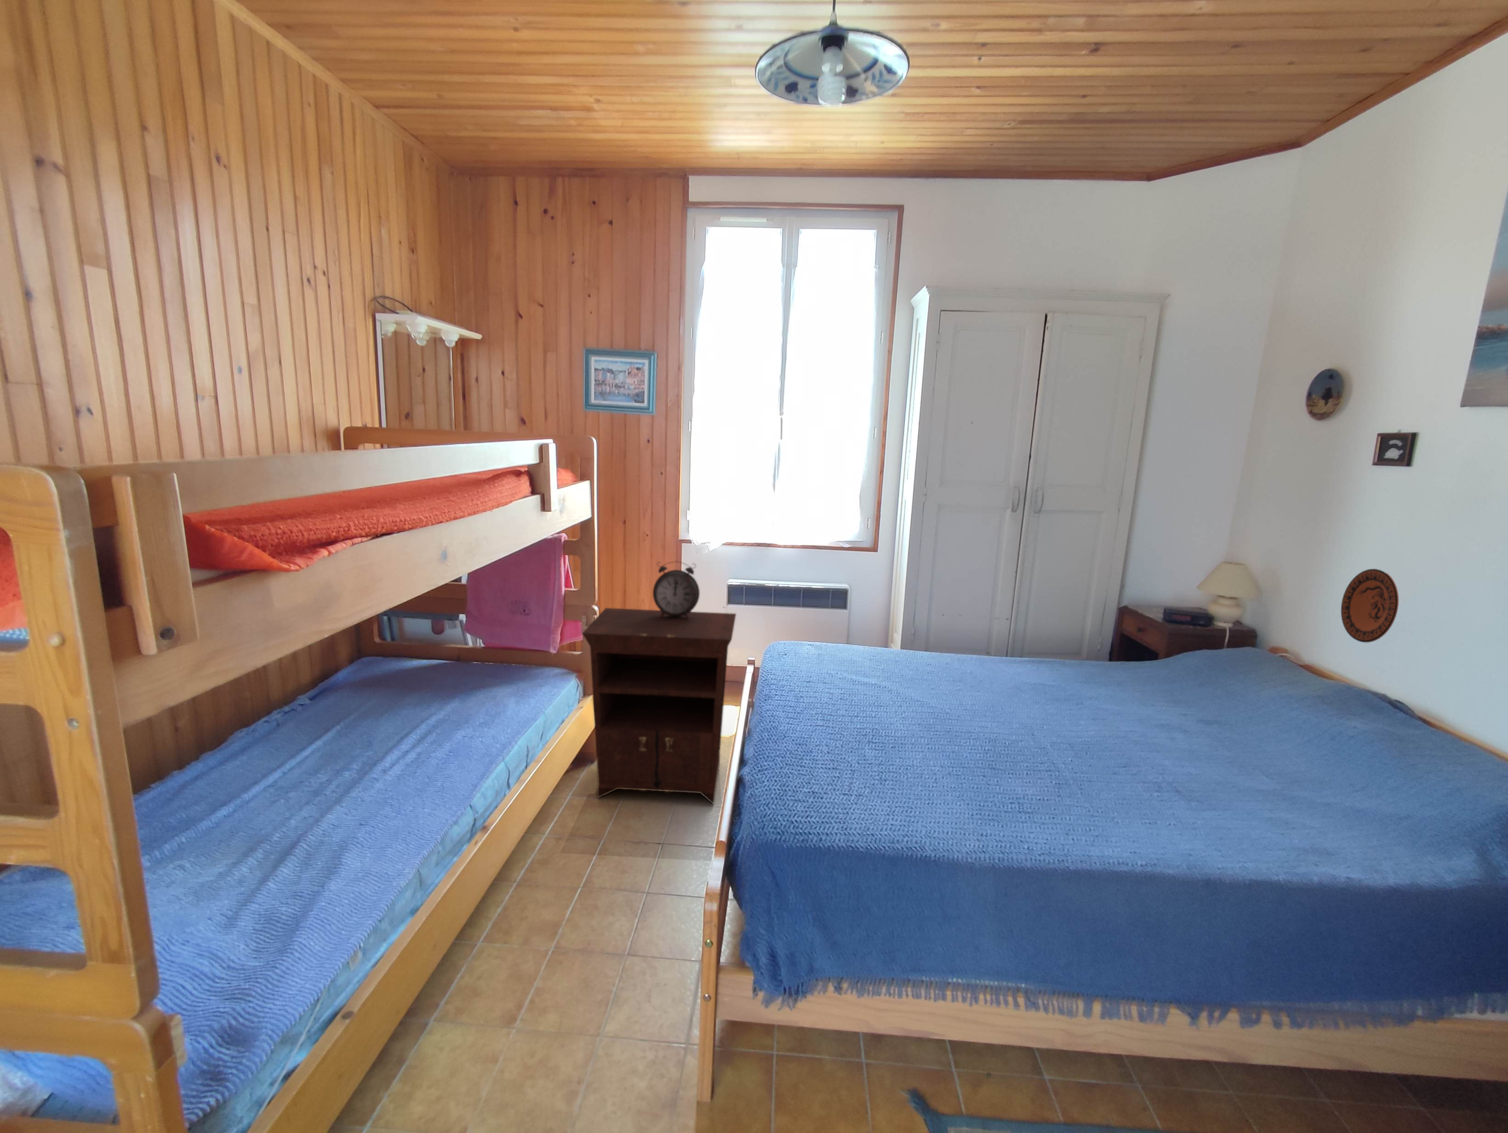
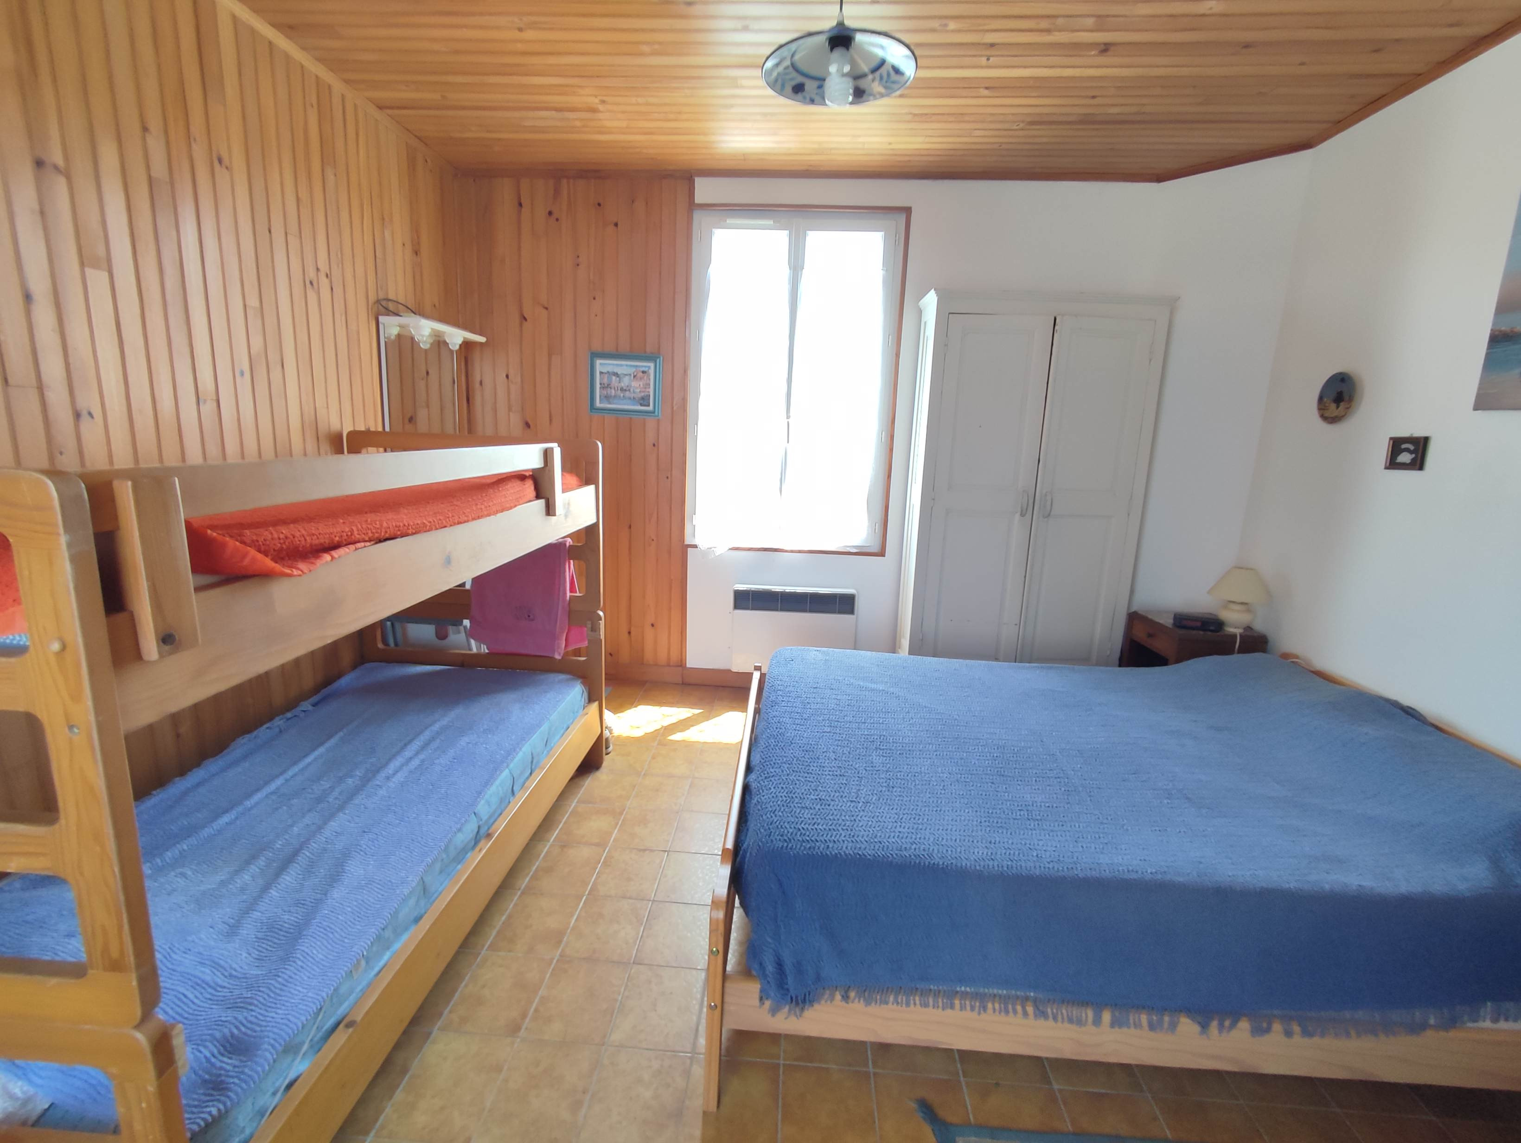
- alarm clock (675, 589)
- decorative plate (1370, 606)
- nightstand (663, 703)
